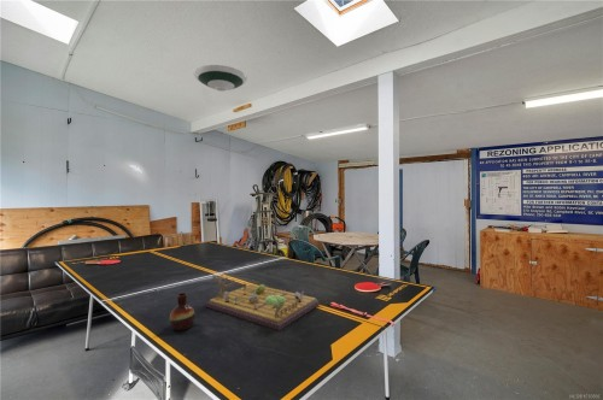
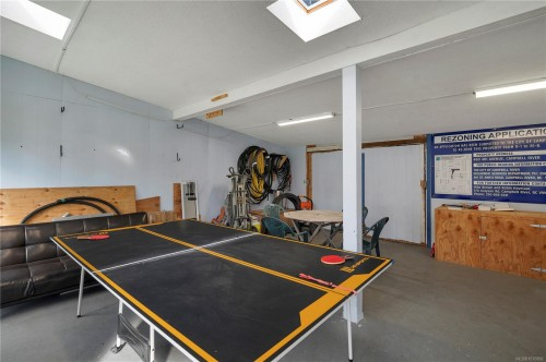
- vase (182, 310)
- gameboard (260, 290)
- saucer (221, 83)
